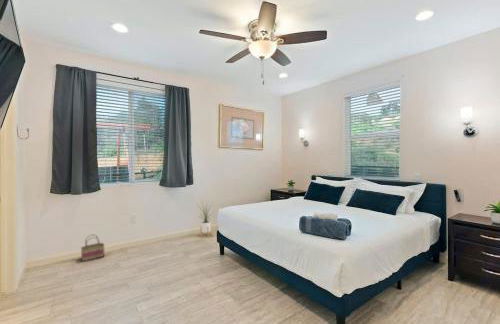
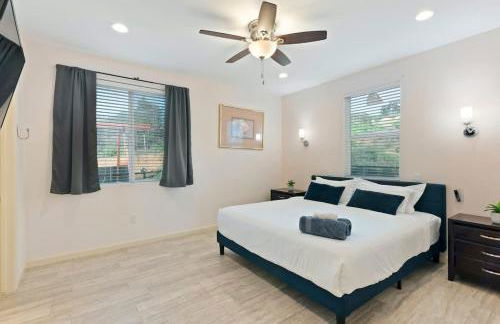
- basket (92, 246)
- house plant (205, 217)
